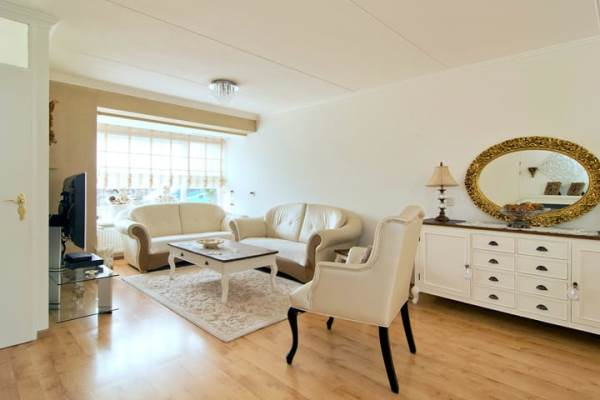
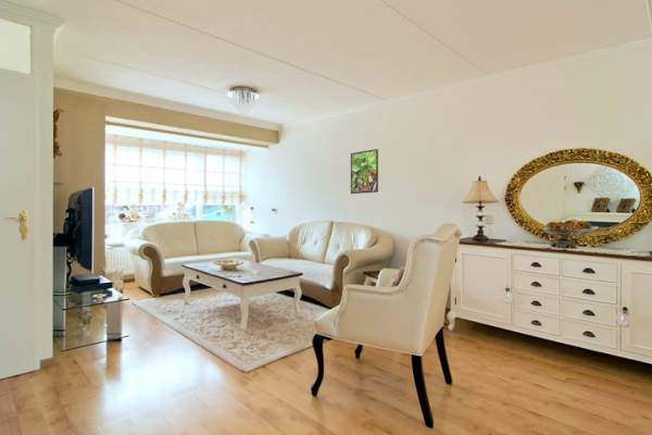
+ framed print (363, 172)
